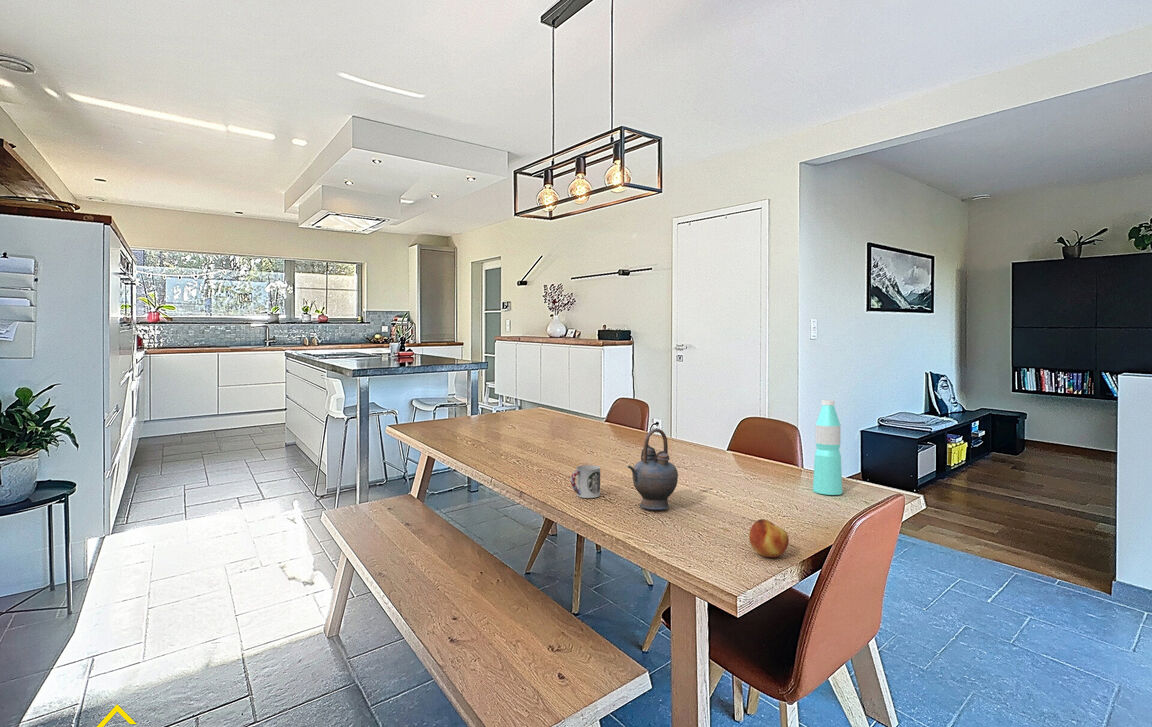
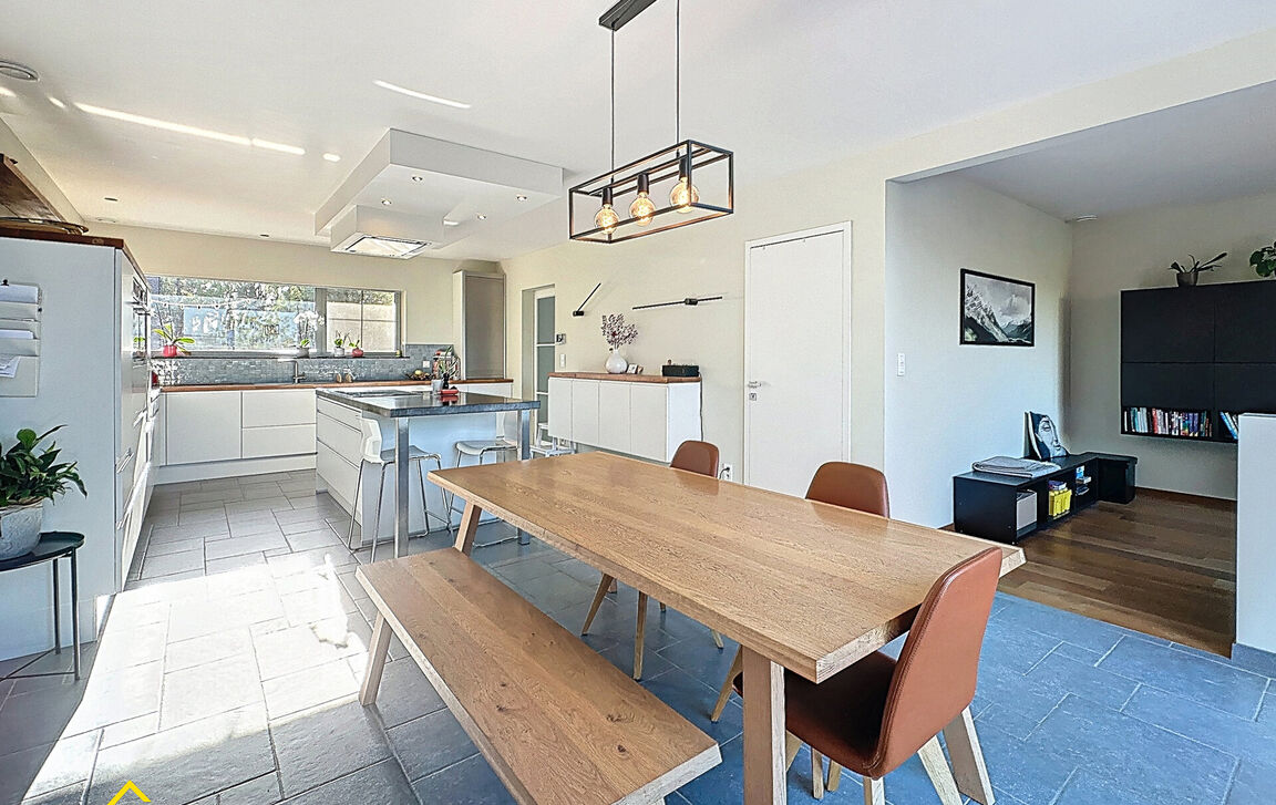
- cup (584, 481)
- fruit (768, 538)
- water bottle (827, 445)
- teapot (650, 468)
